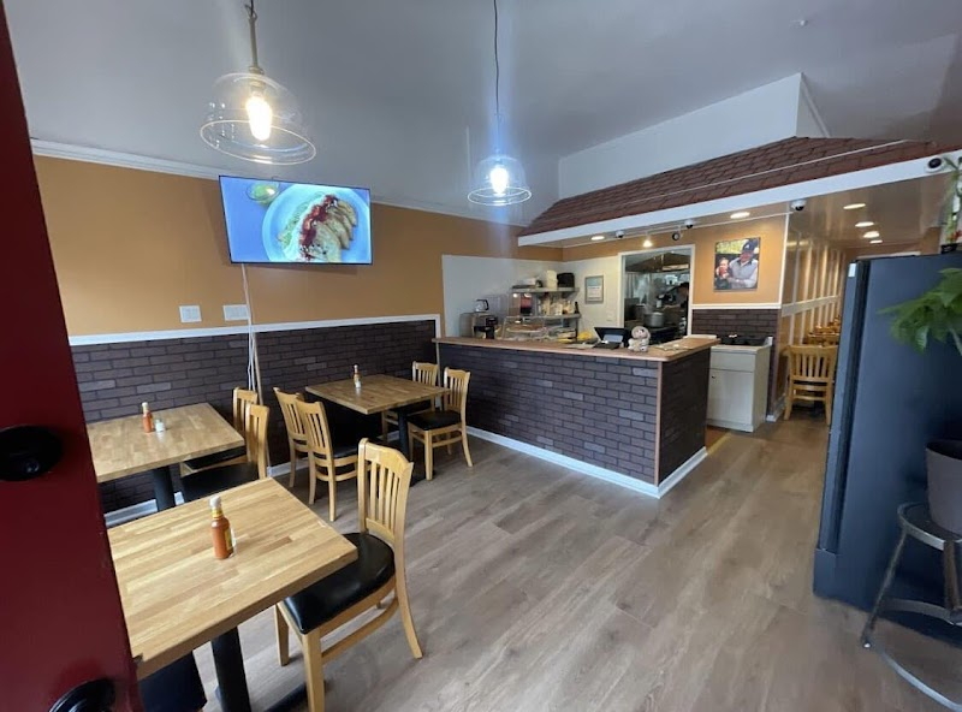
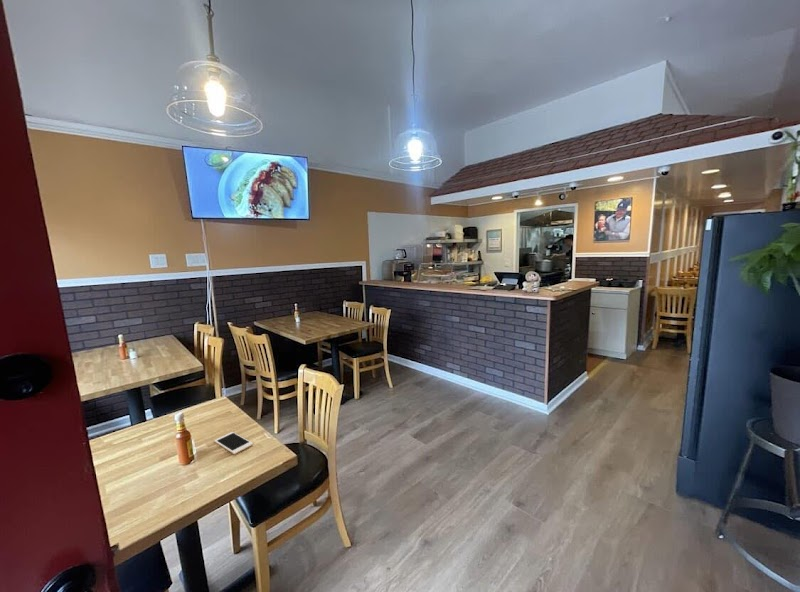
+ cell phone (233, 442)
